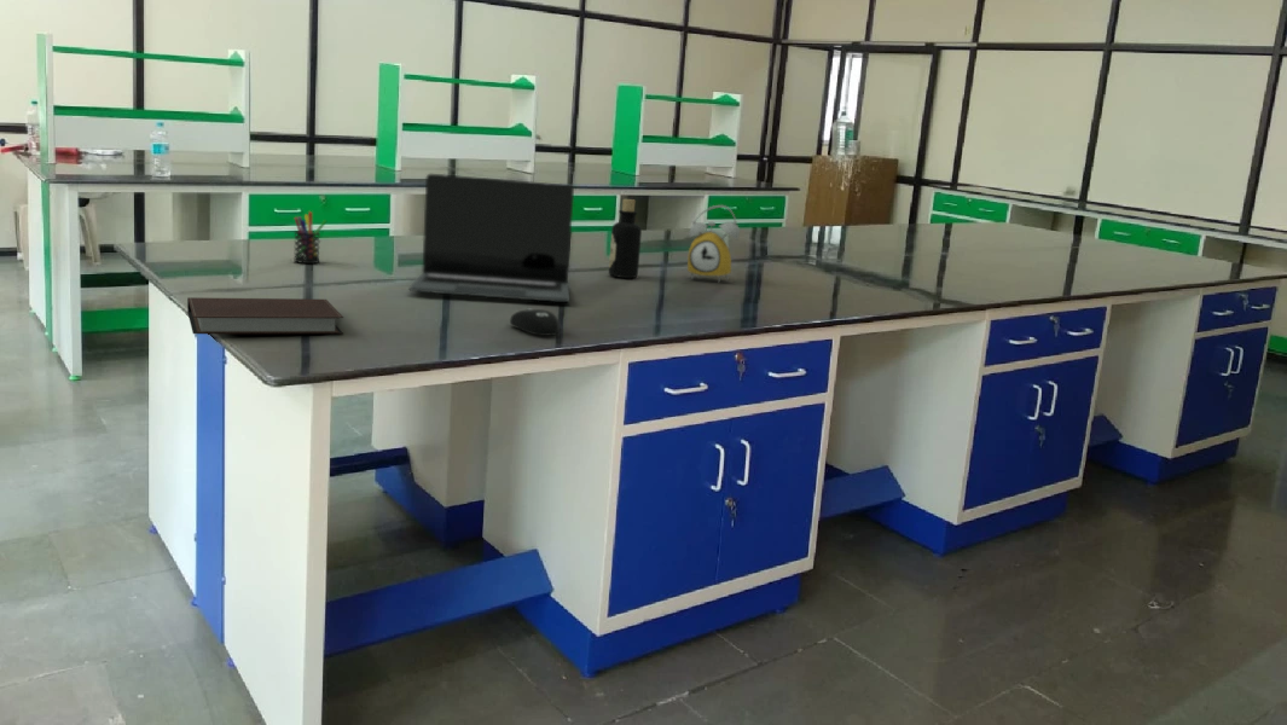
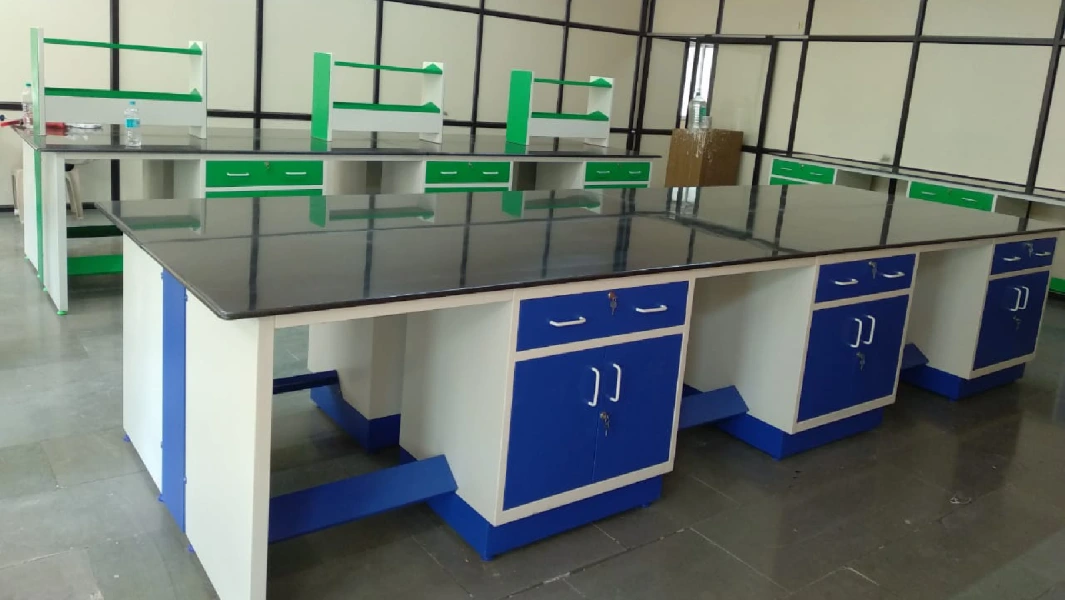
- computer mouse (537, 320)
- notebook (263, 314)
- alarm clock (714, 242)
- bottle (626, 238)
- laptop (494, 236)
- pen holder (309, 236)
